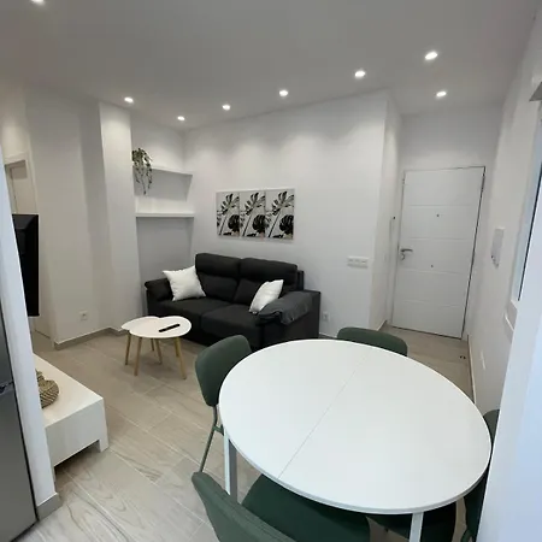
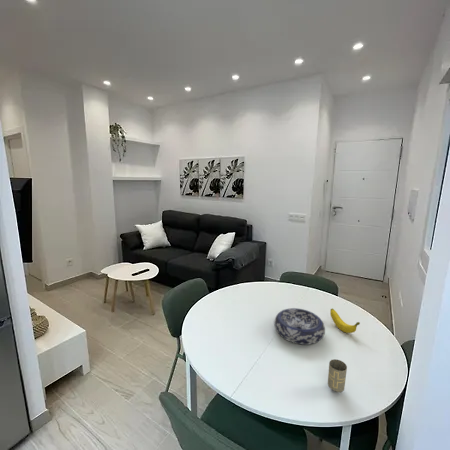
+ banana (343, 321)
+ bottle (338, 364)
+ decorative bowl (299, 325)
